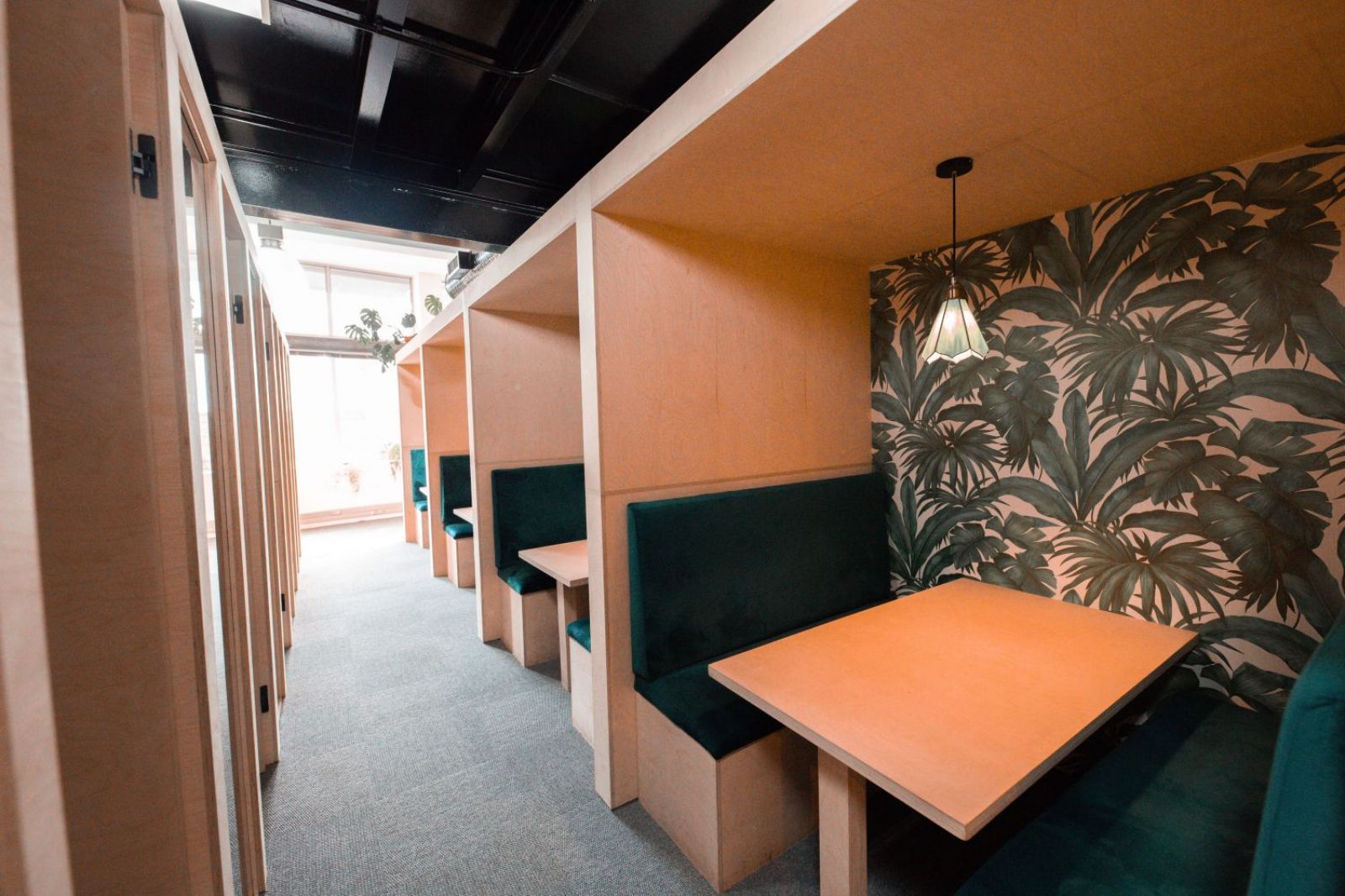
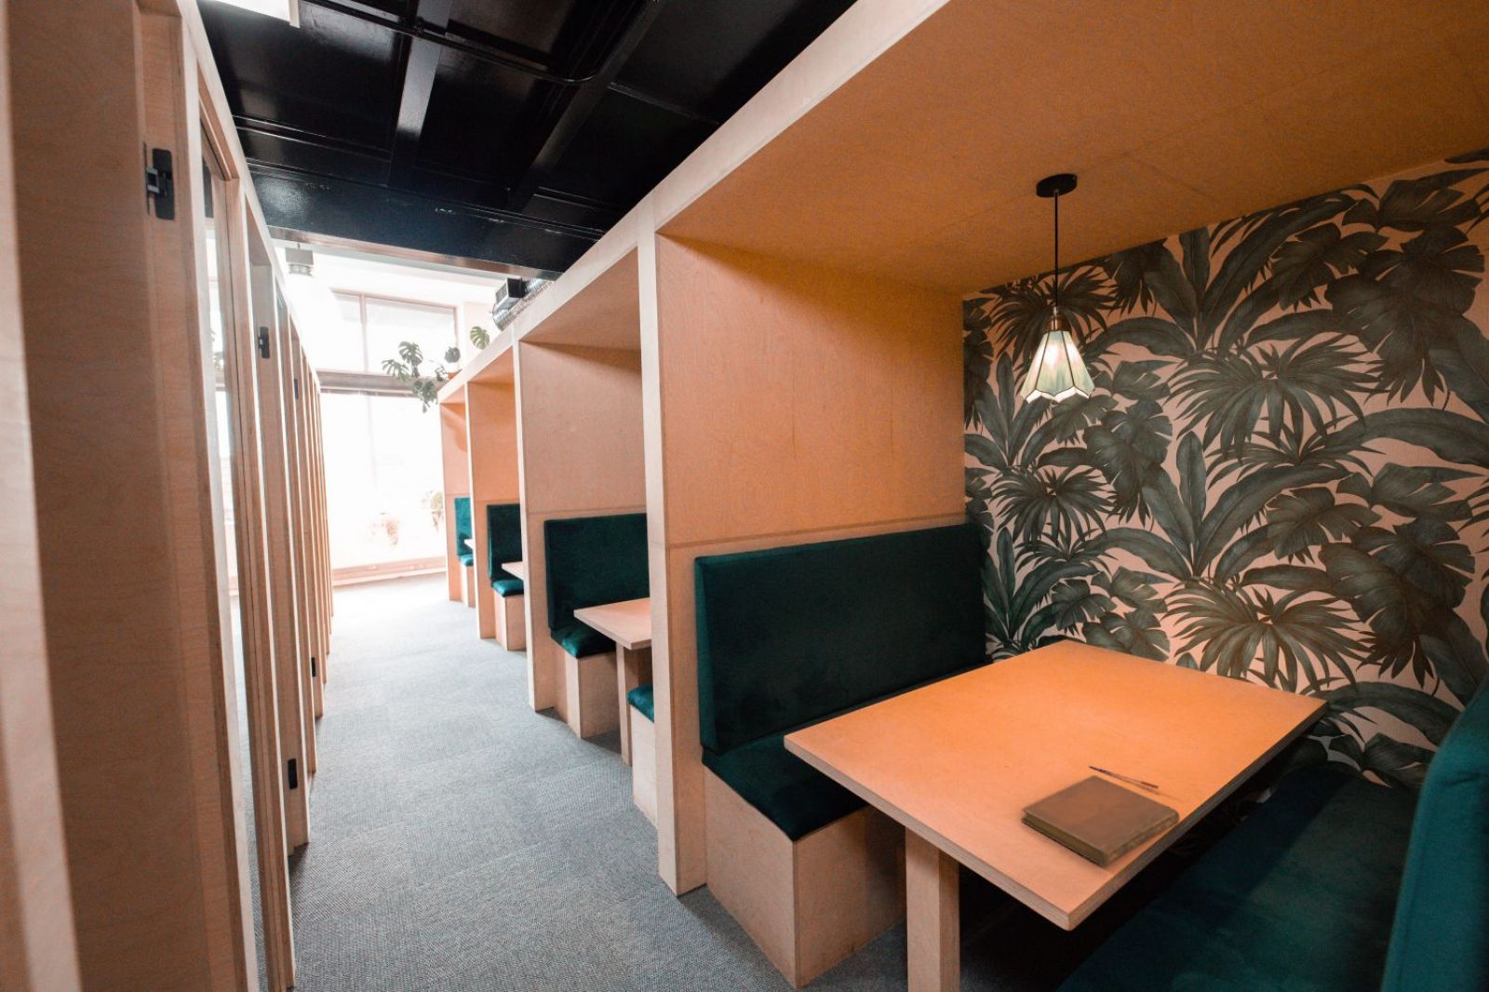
+ pen (1121, 776)
+ notebook (1099, 815)
